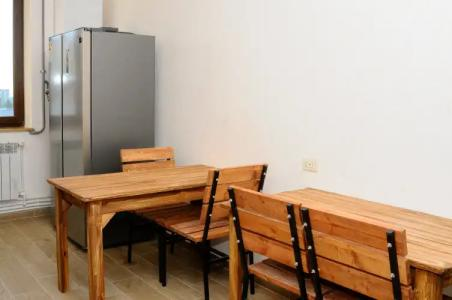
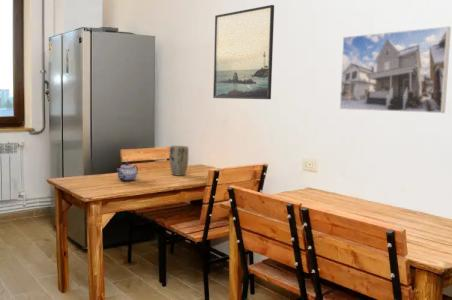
+ plant pot (178, 160)
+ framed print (390, 72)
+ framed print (241, 55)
+ teapot (127, 170)
